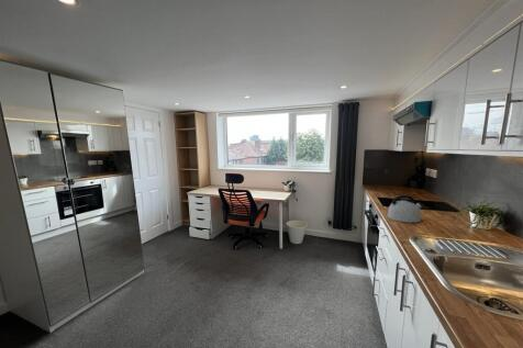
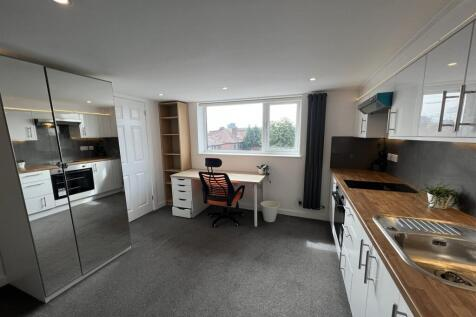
- kettle (405, 206)
